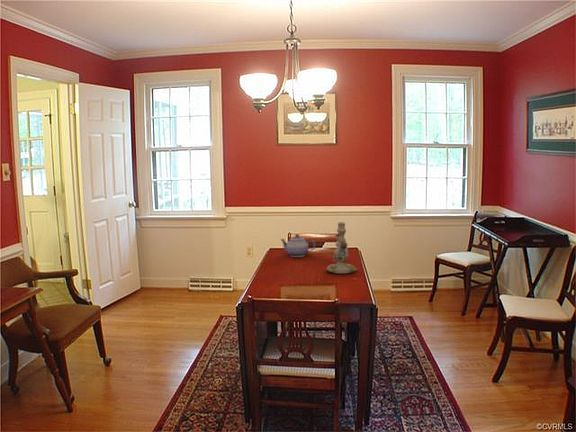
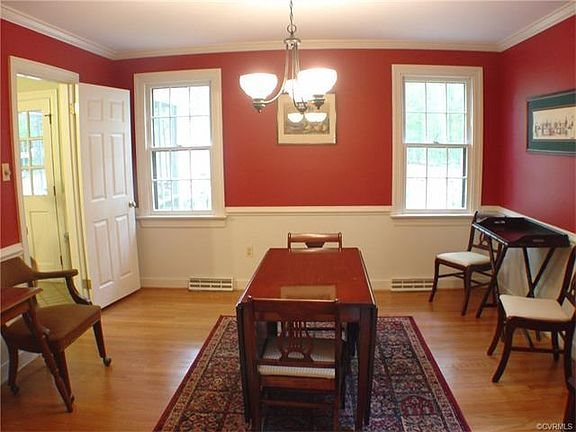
- candlestick (342, 246)
- teapot (297, 245)
